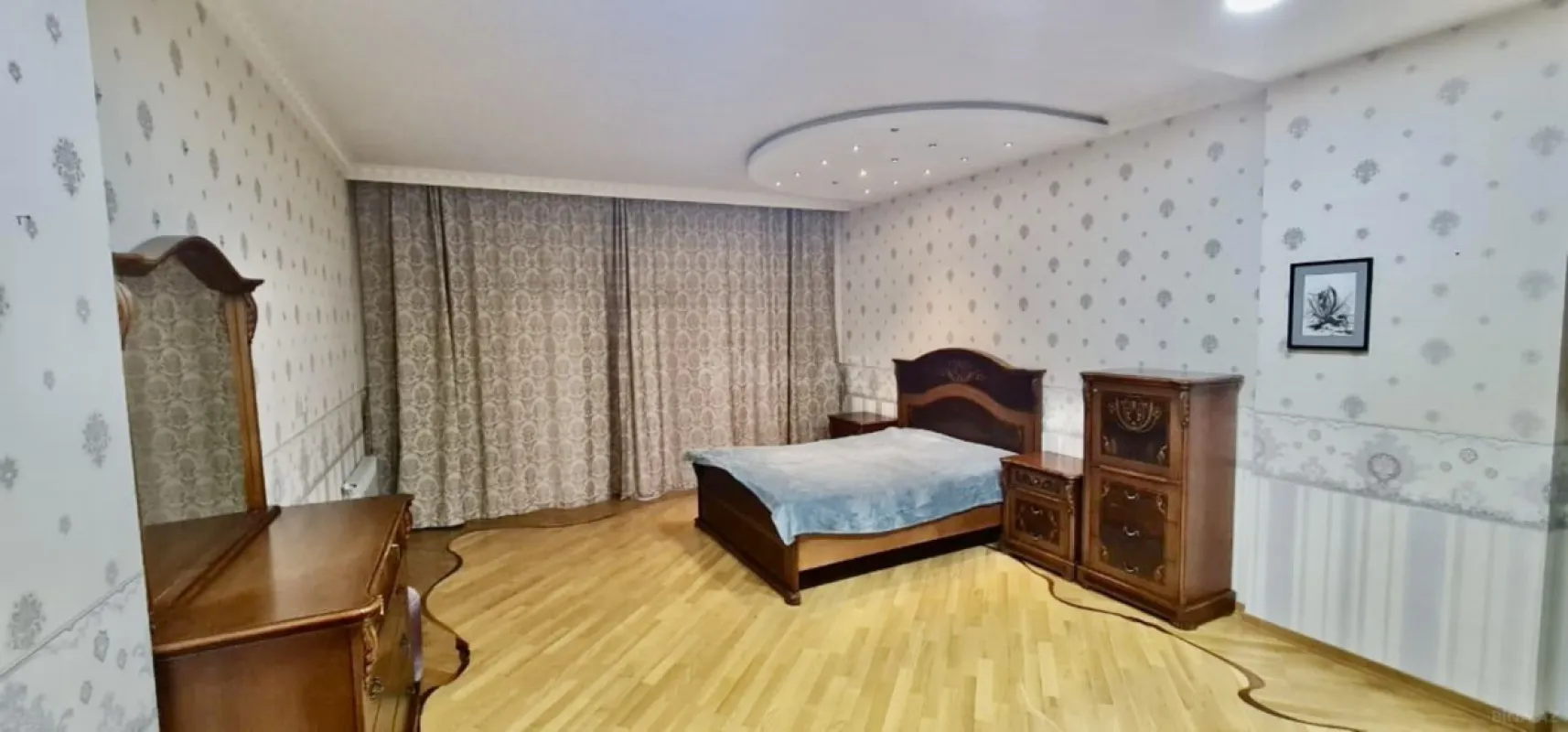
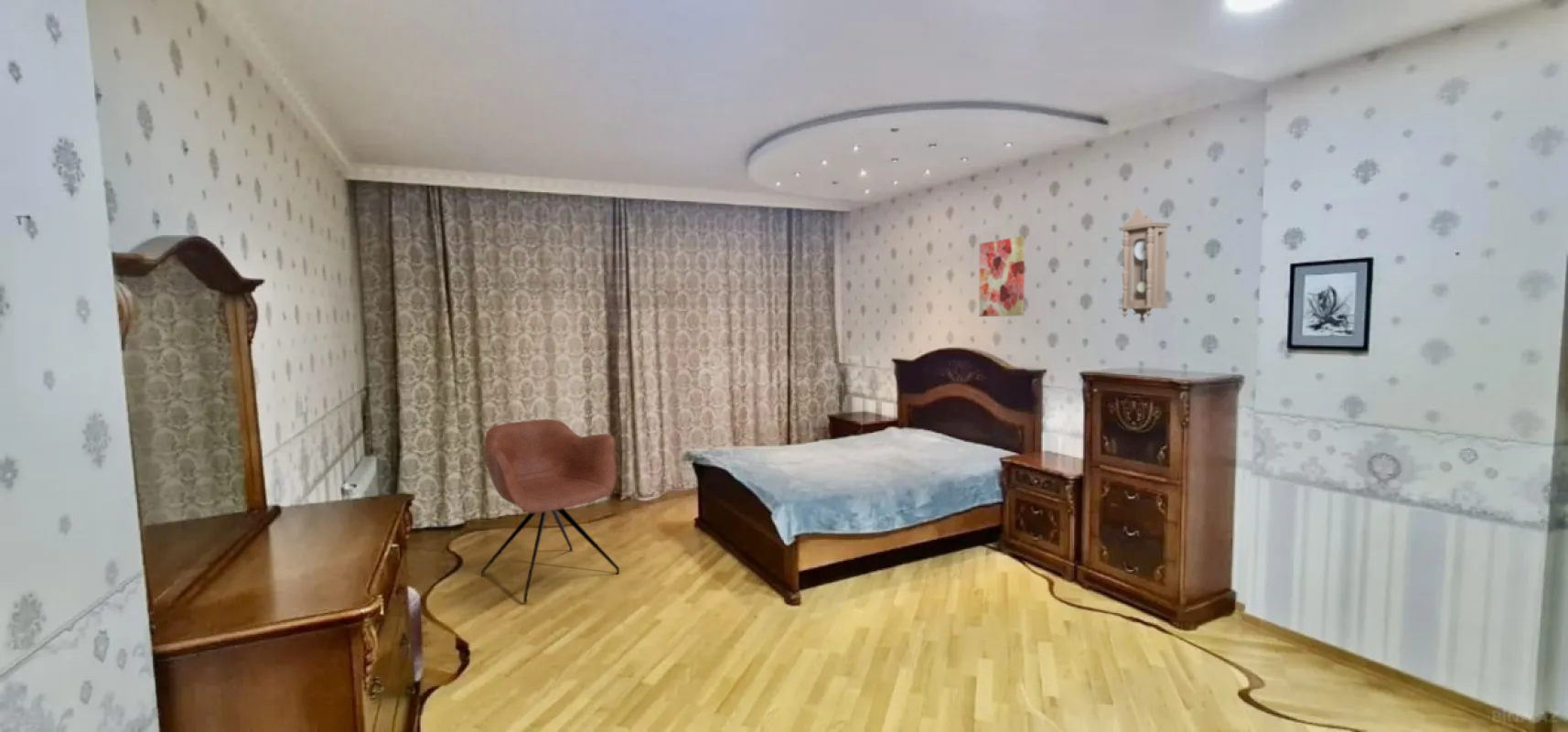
+ wall art (1001, 278)
+ pendulum clock (1143, 264)
+ armchair (547, 501)
